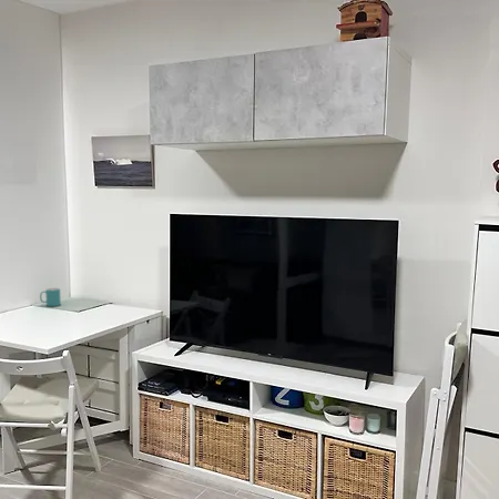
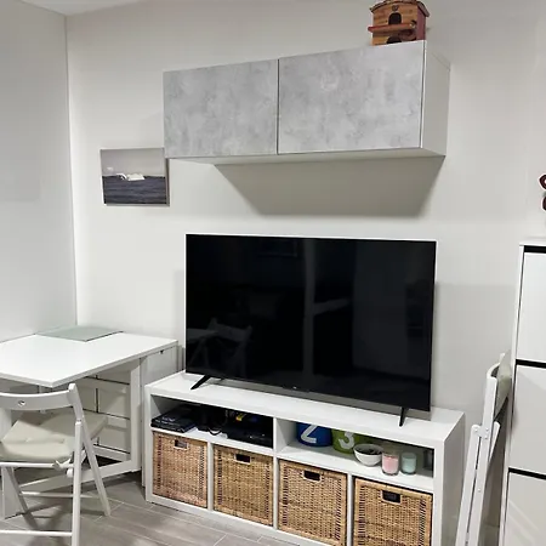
- mug (50, 296)
